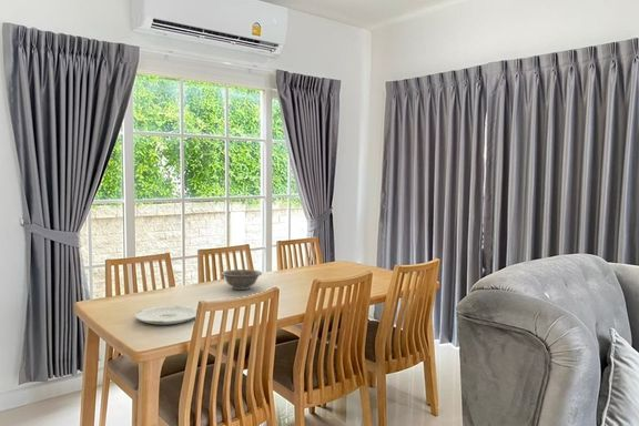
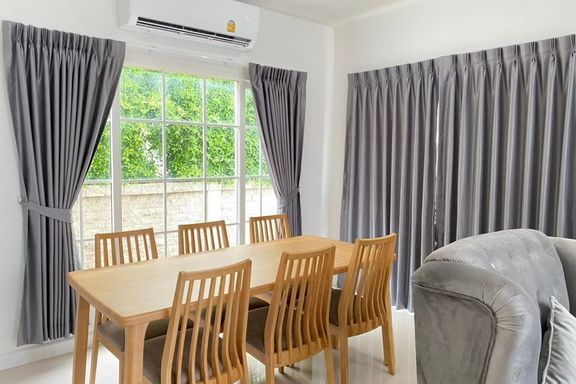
- decorative bowl (241, 280)
- plate (168, 315)
